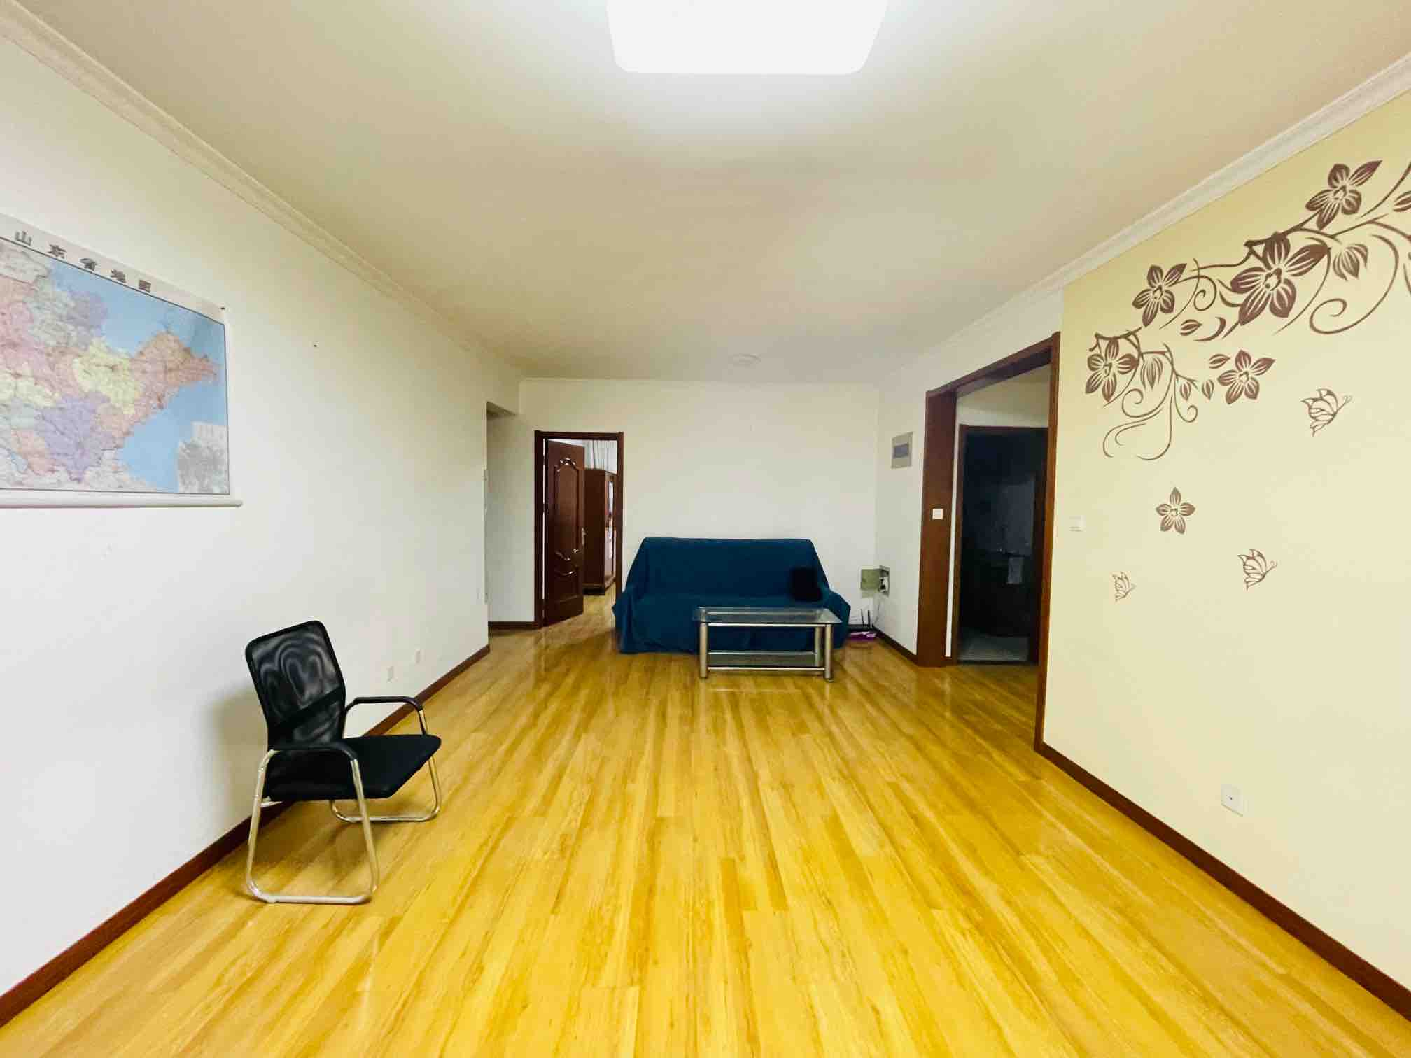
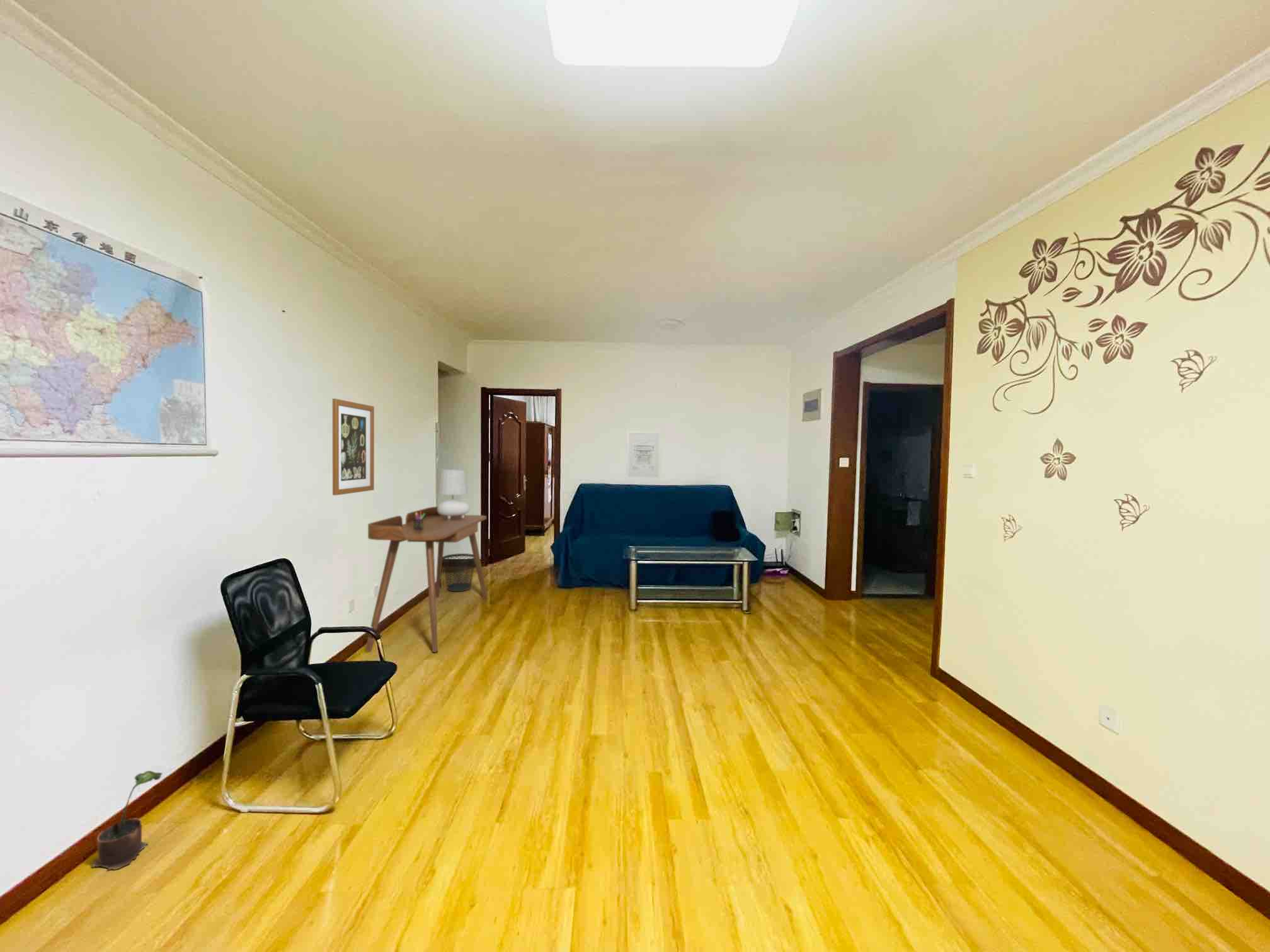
+ pen holder (419, 519)
+ wall art (643, 455)
+ wall art (355, 448)
+ table lamp (453, 494)
+ potted plant (127, 805)
+ desk (434, 567)
+ wastebasket (459, 573)
